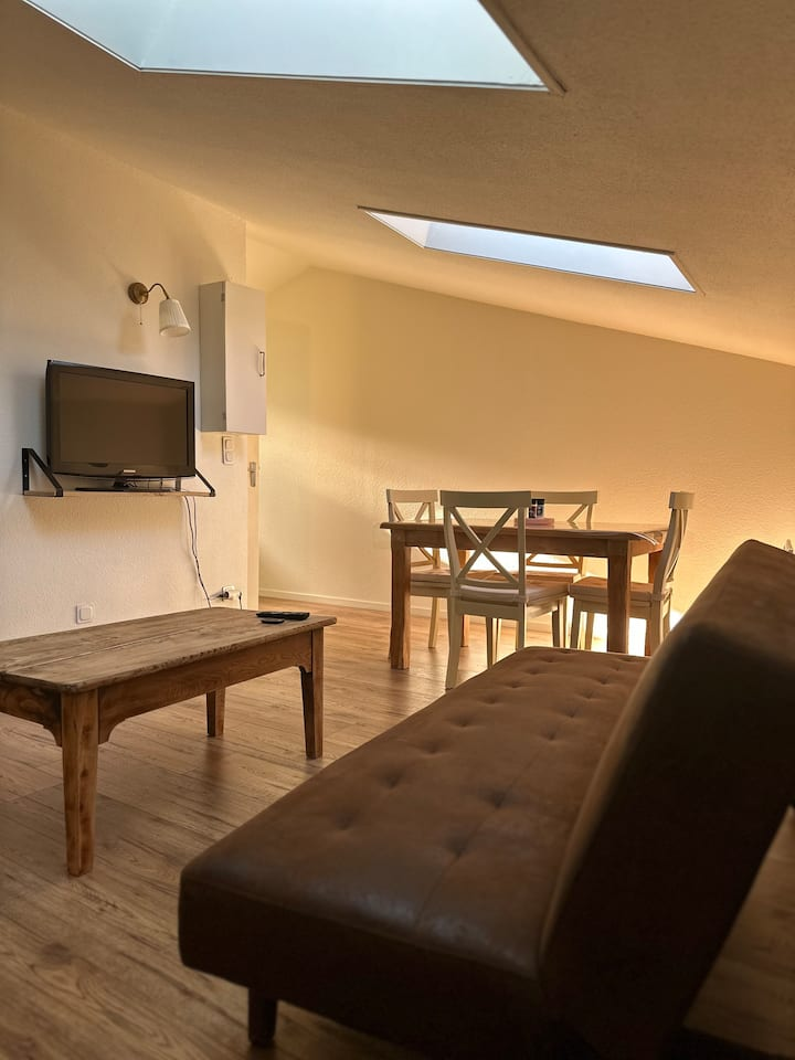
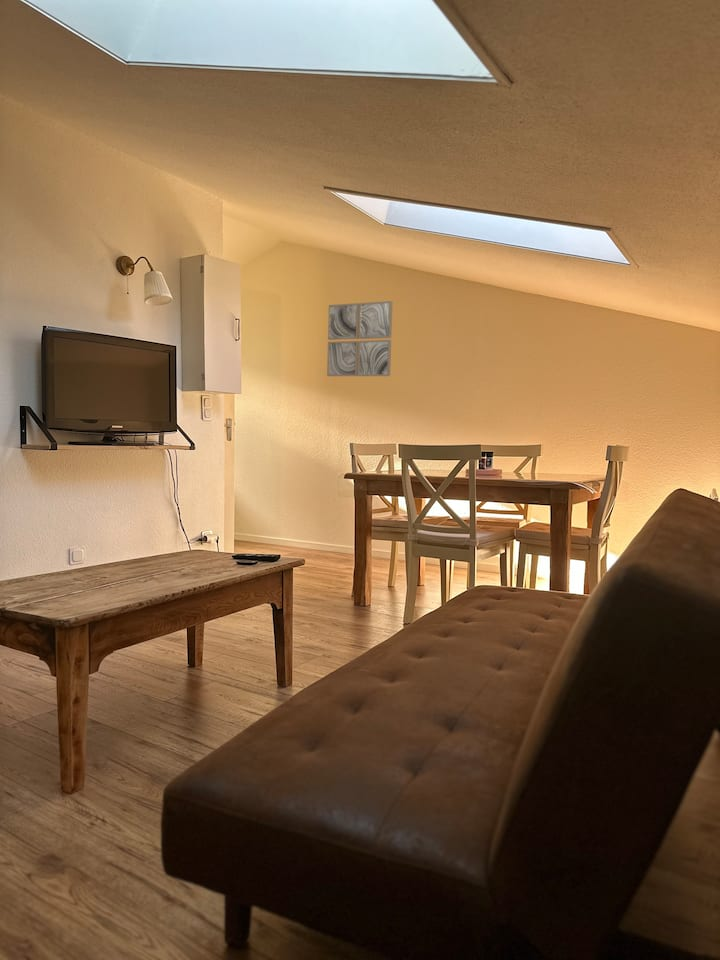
+ wall art (358, 338)
